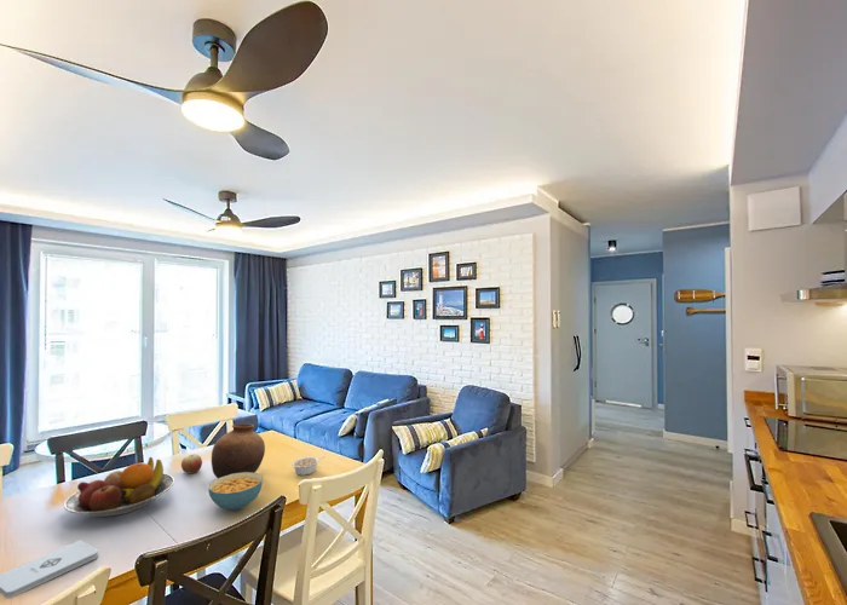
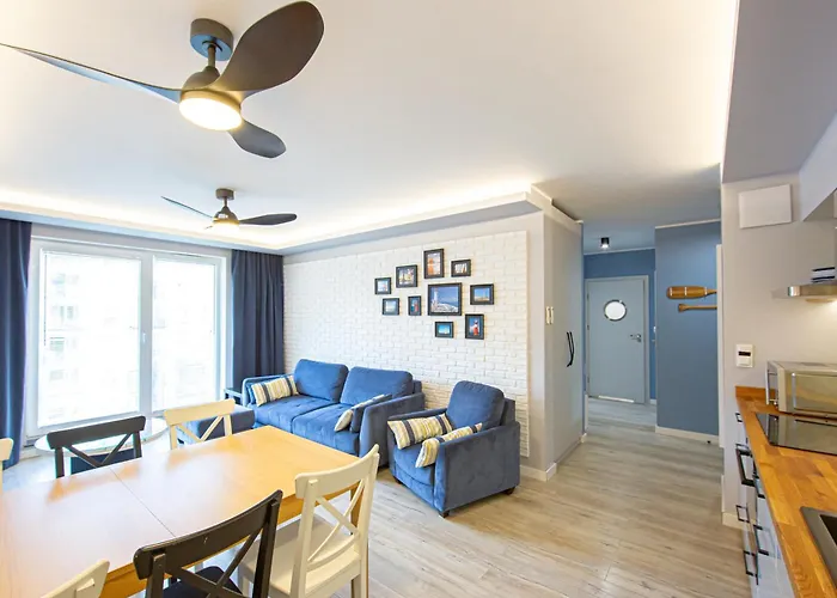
- legume (306, 465)
- pottery (238, 451)
- cereal bowl (236, 494)
- notepad (47, 566)
- fruit bowl (122, 486)
- apple (191, 463)
